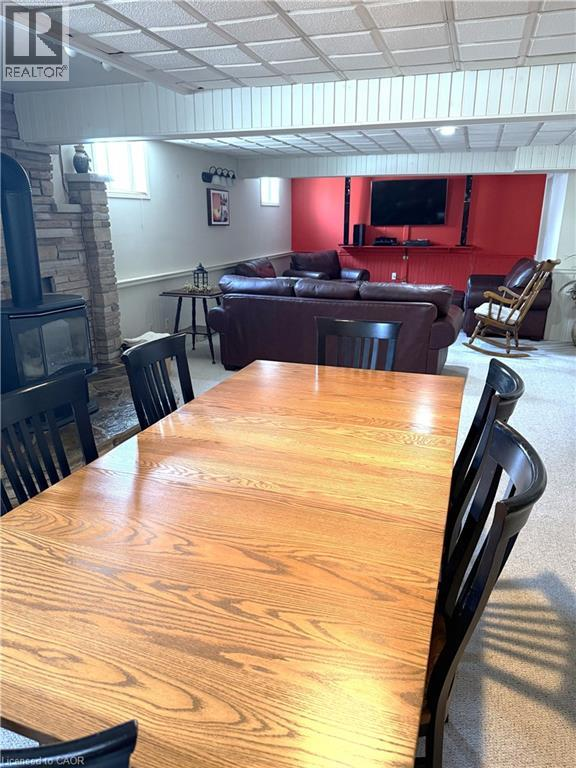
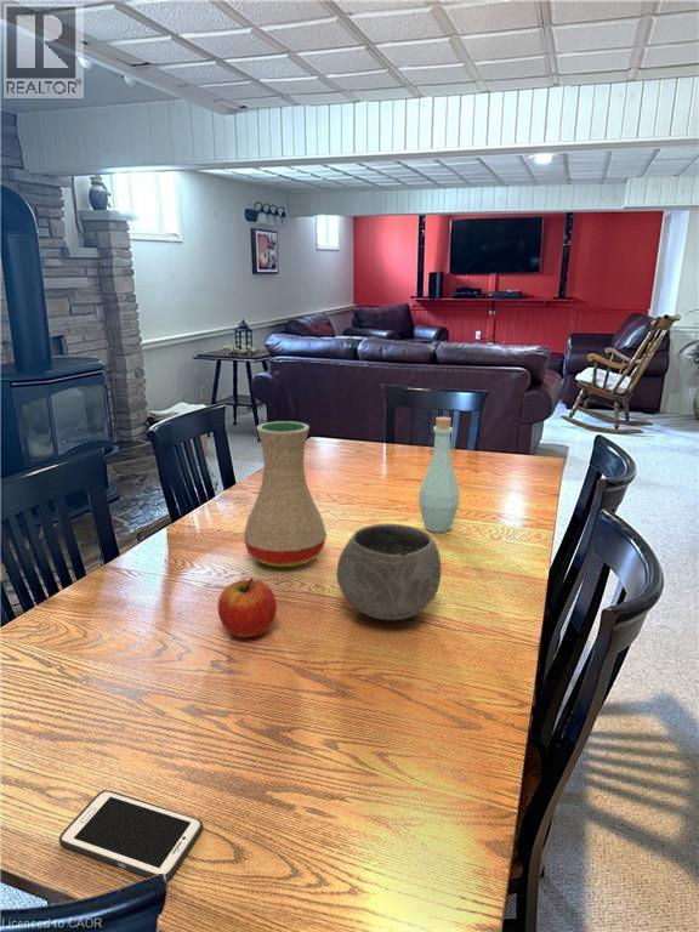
+ cell phone (132, 832)
+ bowl (388, 573)
+ apple (246, 604)
+ vase (284, 493)
+ bottle (439, 474)
